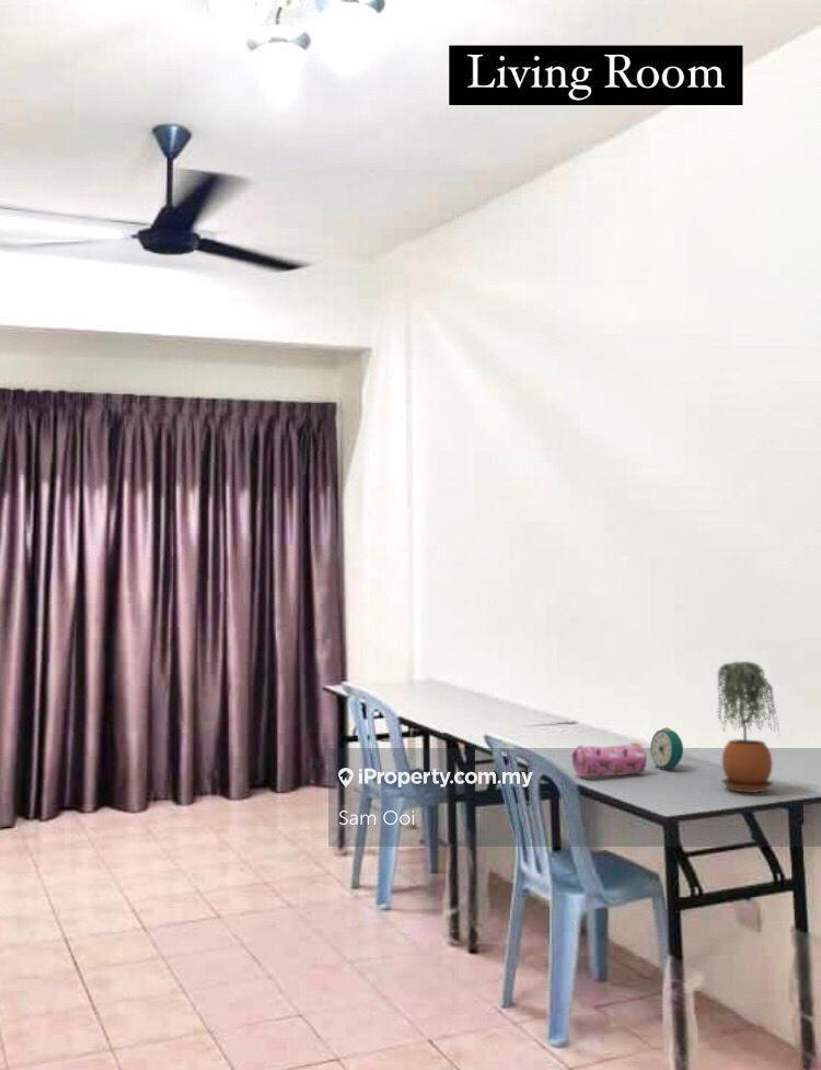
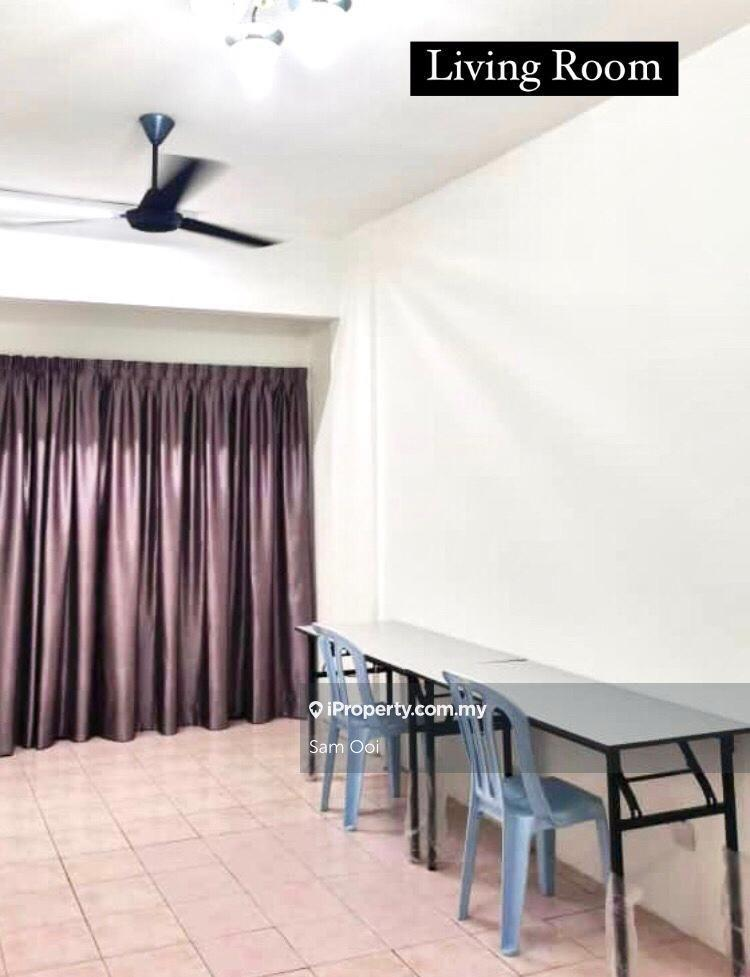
- potted plant (747, 725)
- pencil case (609, 759)
- alarm clock (669, 747)
